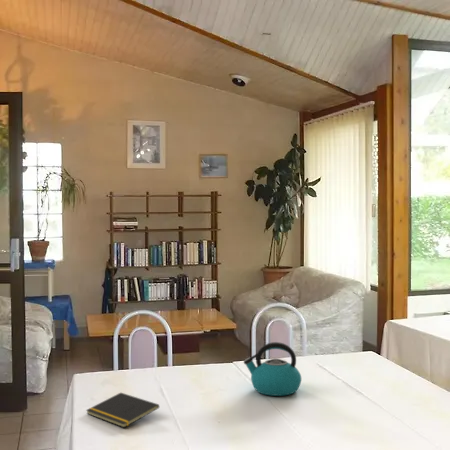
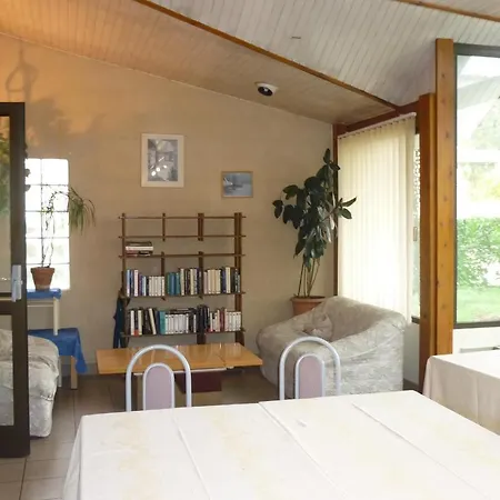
- kettle (272, 366)
- notepad (122, 409)
